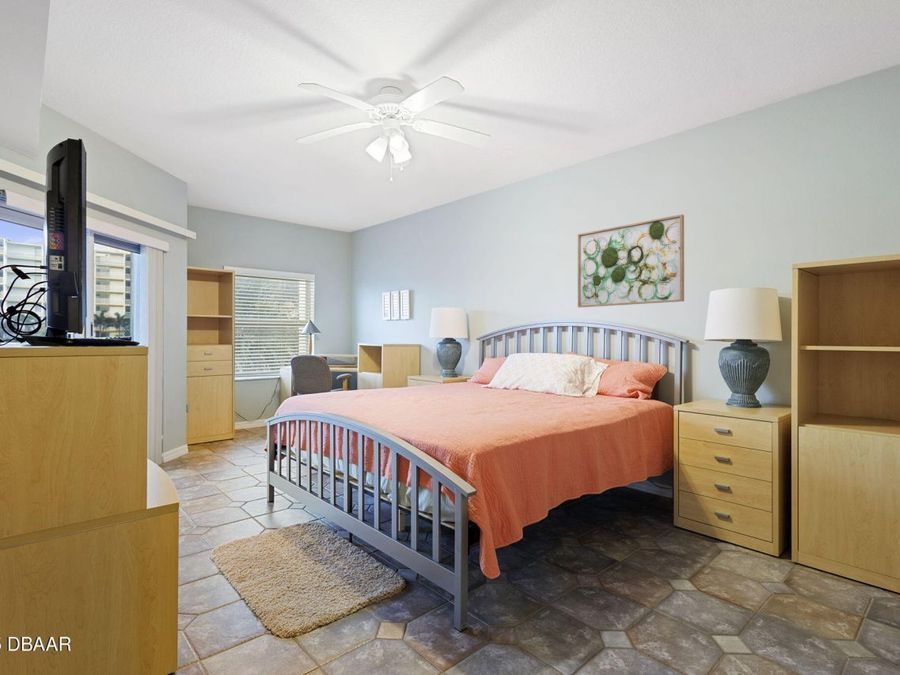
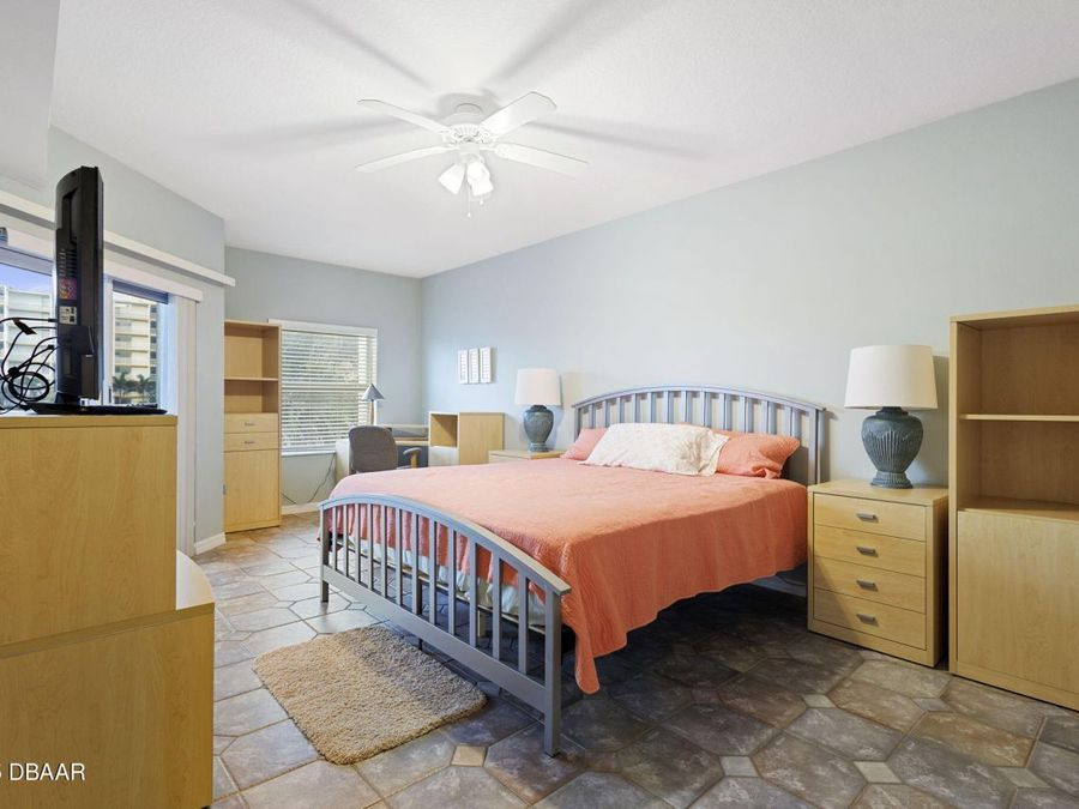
- wall art (625, 264)
